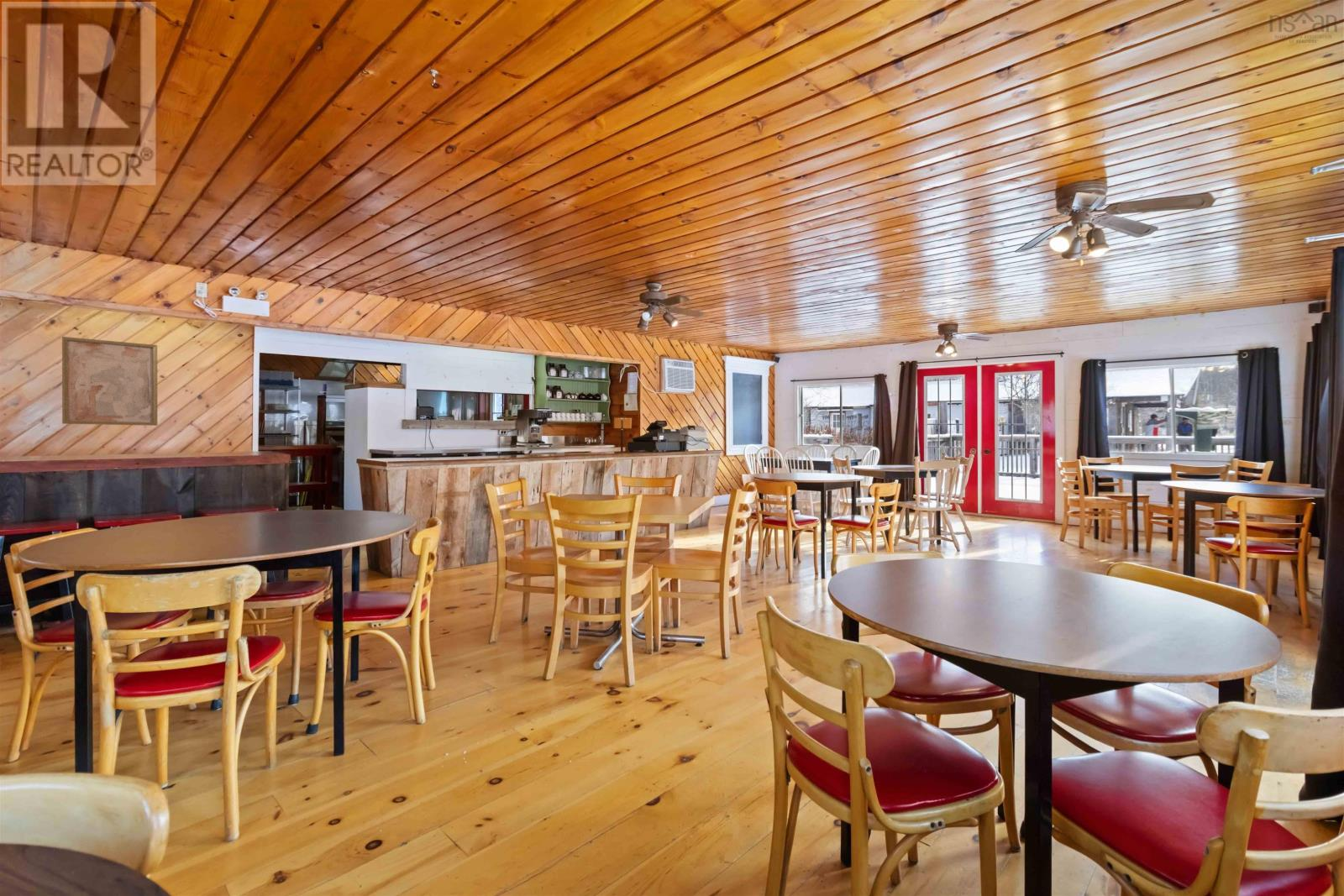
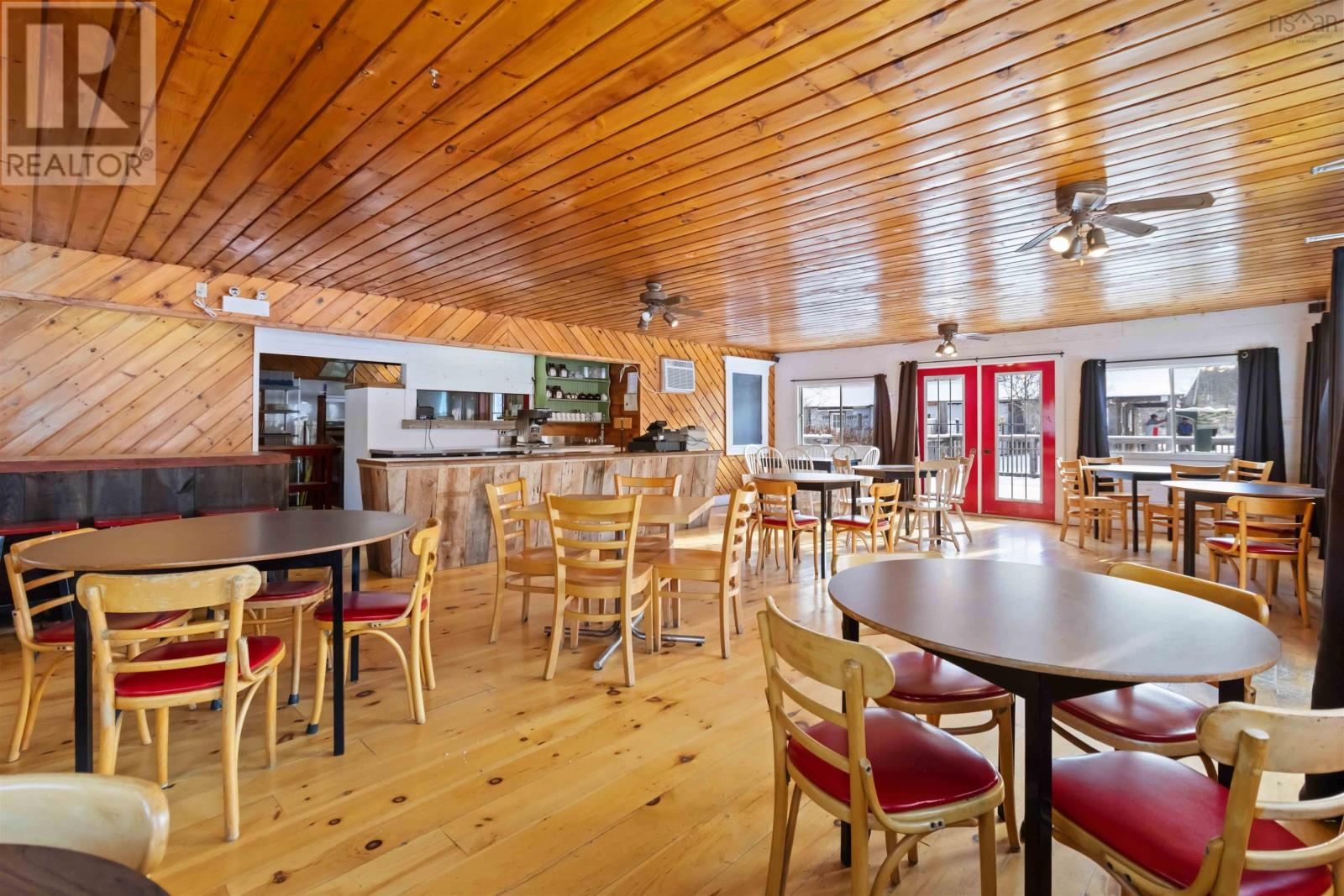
- wall art (111, 382)
